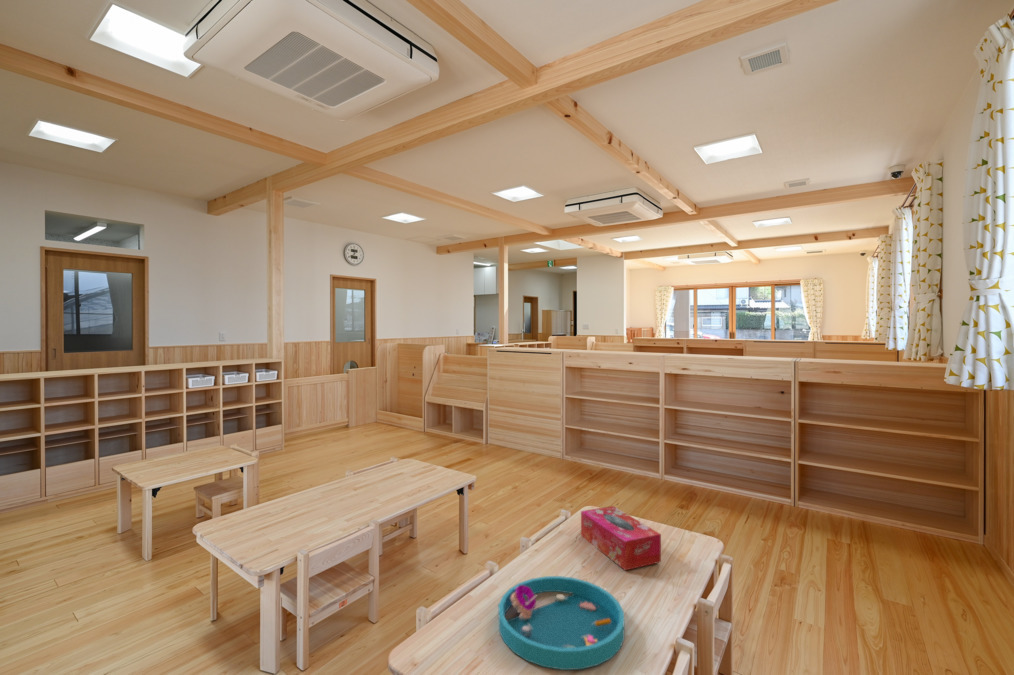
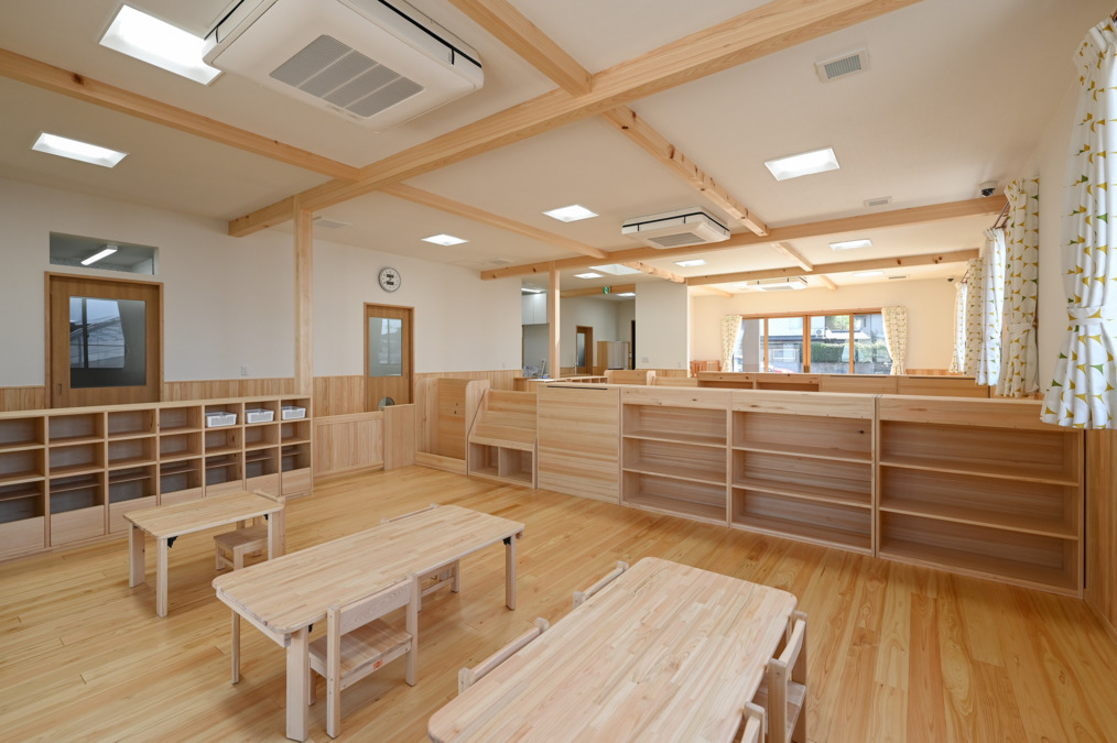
- storage tray (560, 612)
- tissue box (618, 535)
